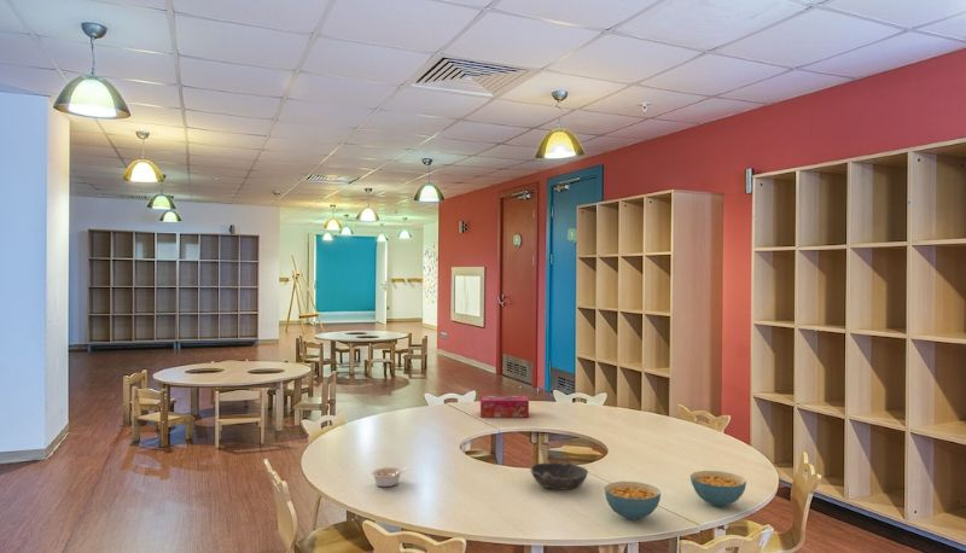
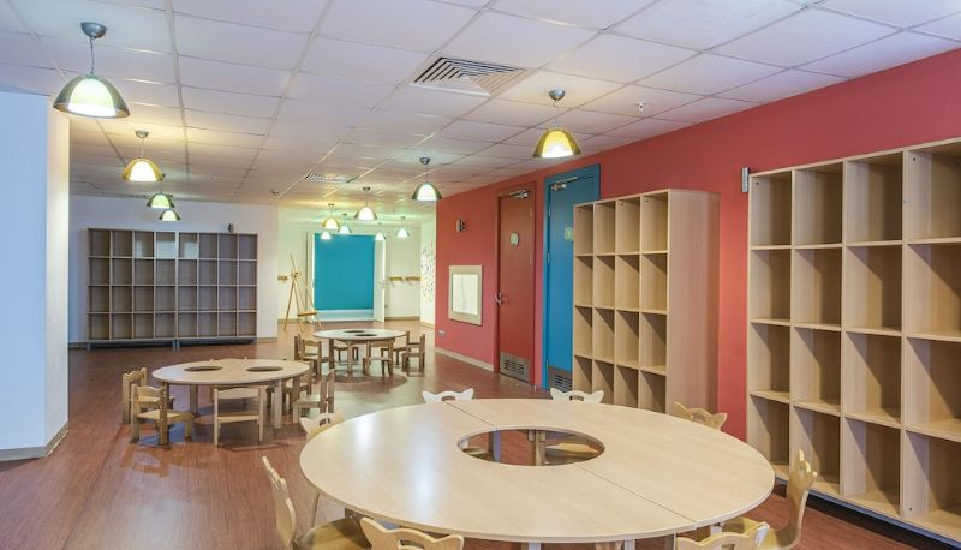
- cereal bowl (632, 502)
- legume (388, 476)
- bowl (558, 475)
- cereal bowl (717, 490)
- tissue box (504, 406)
